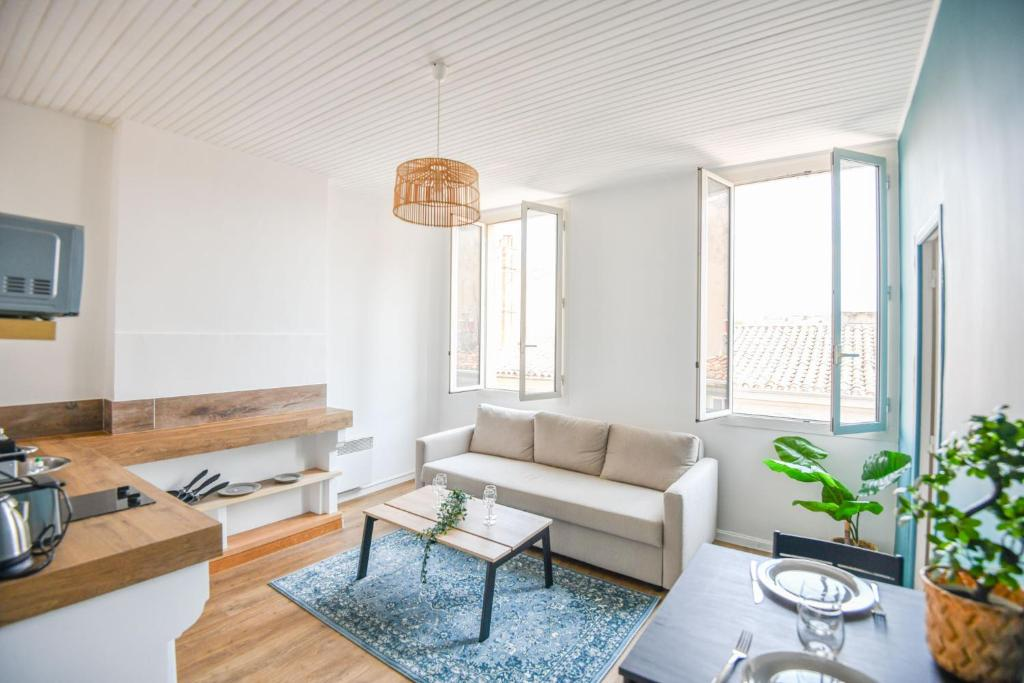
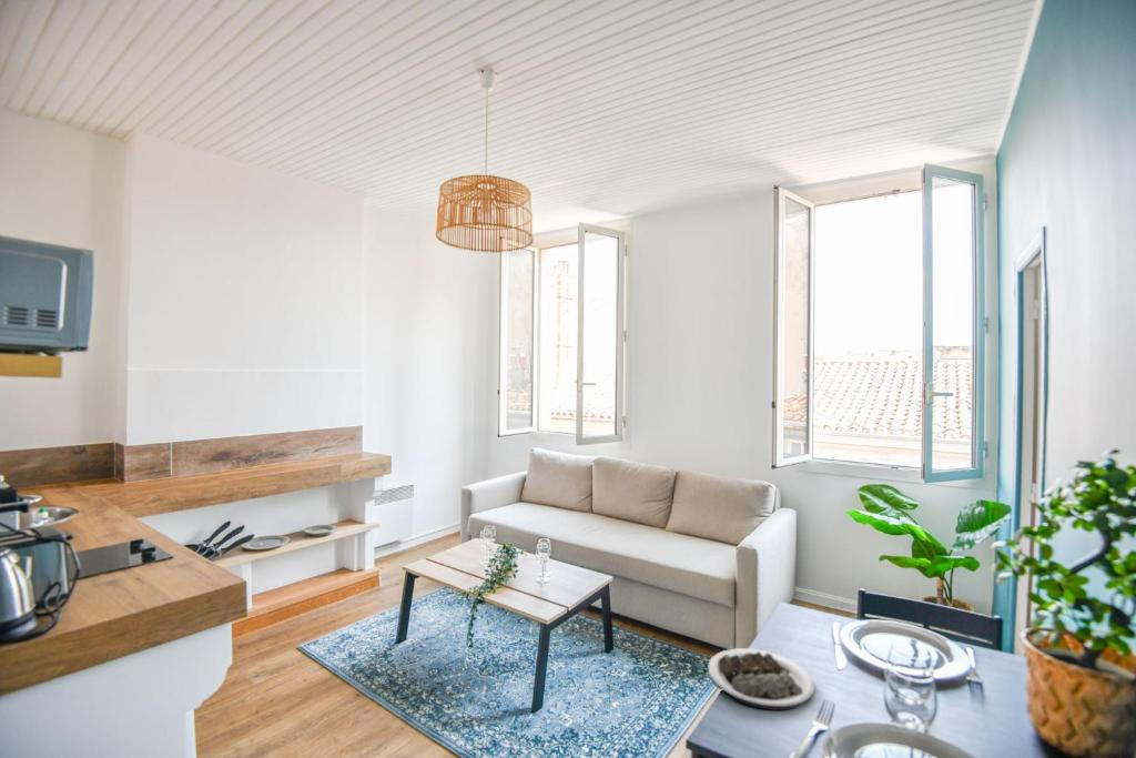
+ plate (759, 674)
